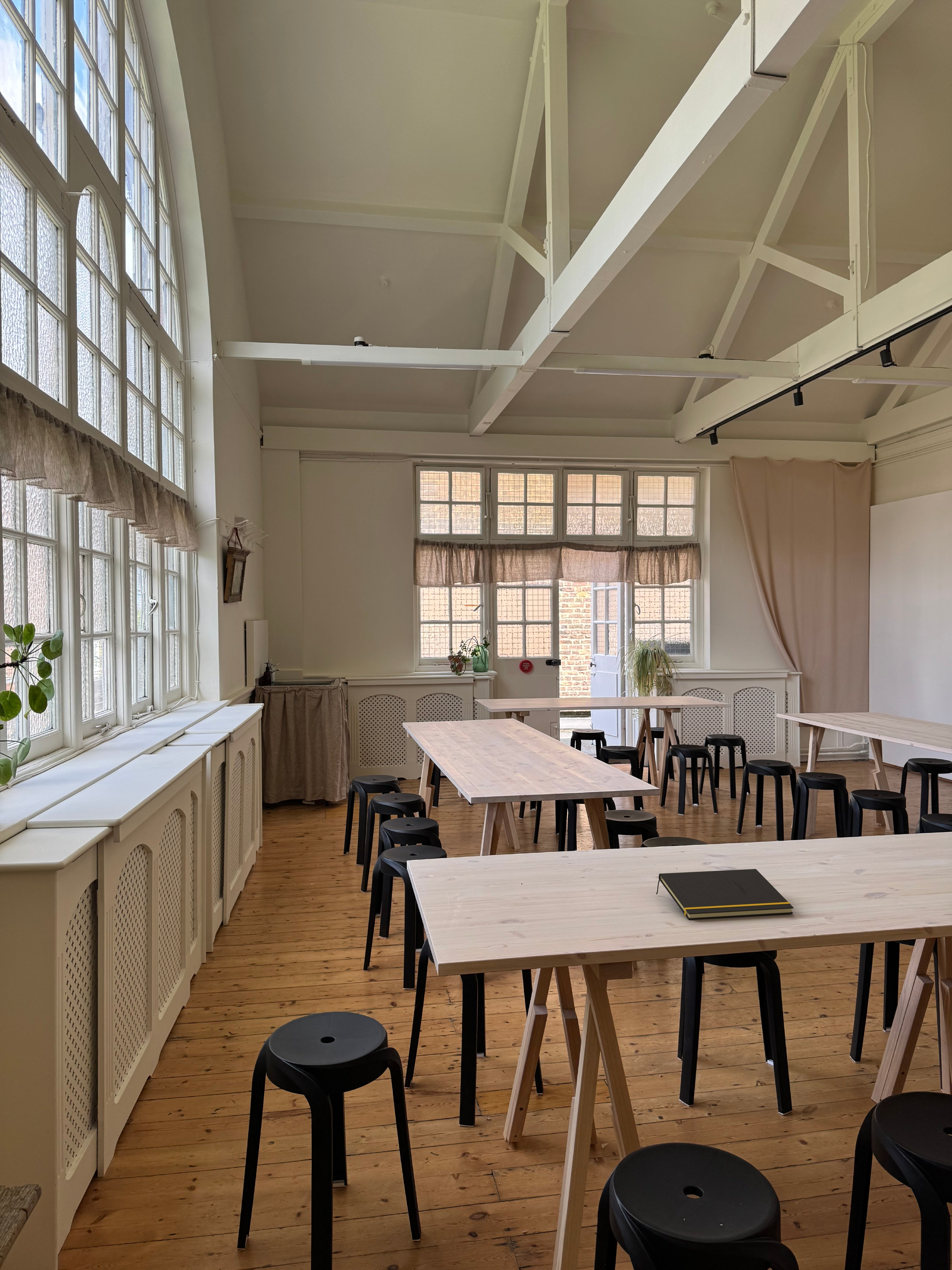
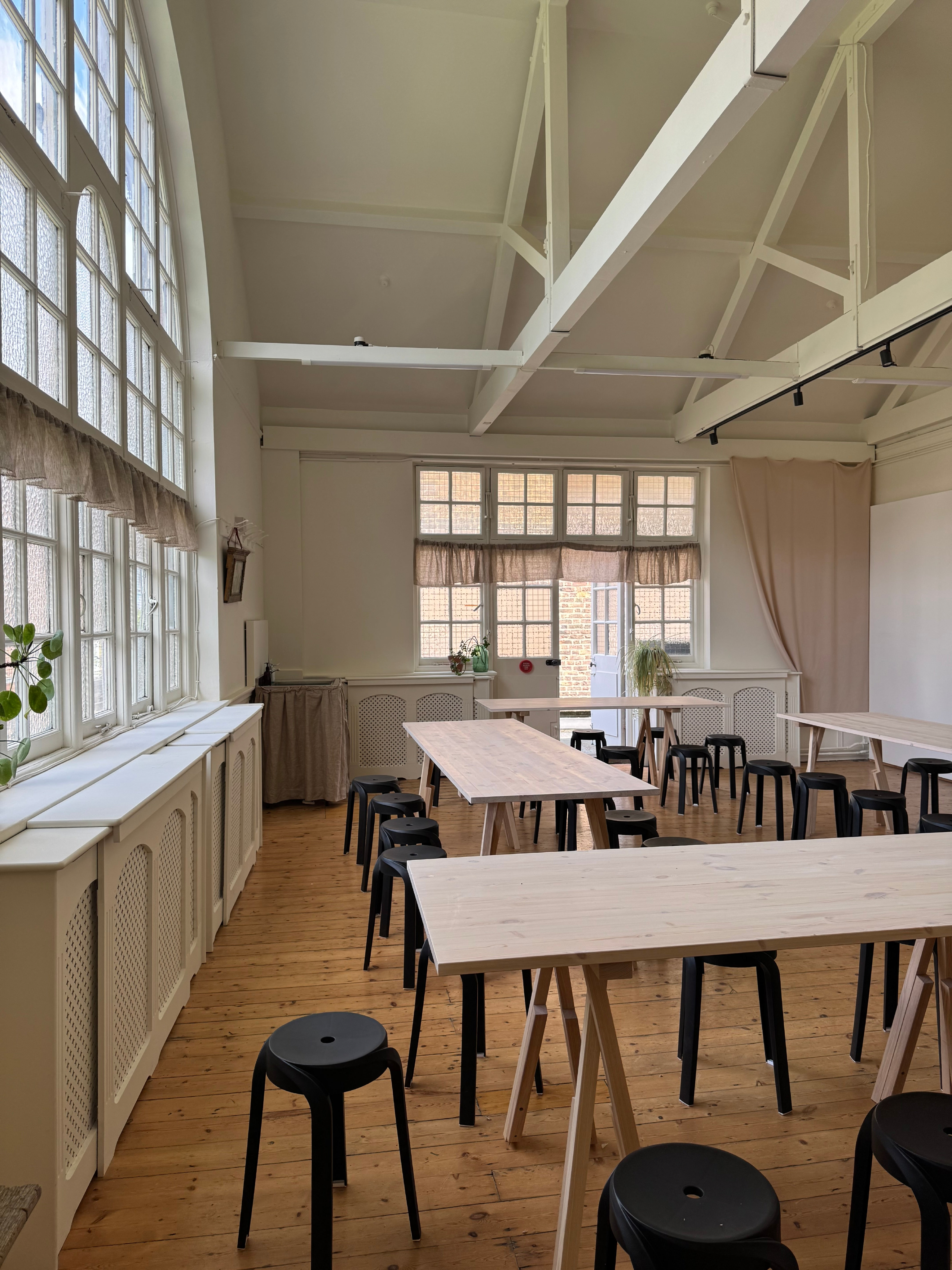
- notepad (724, 893)
